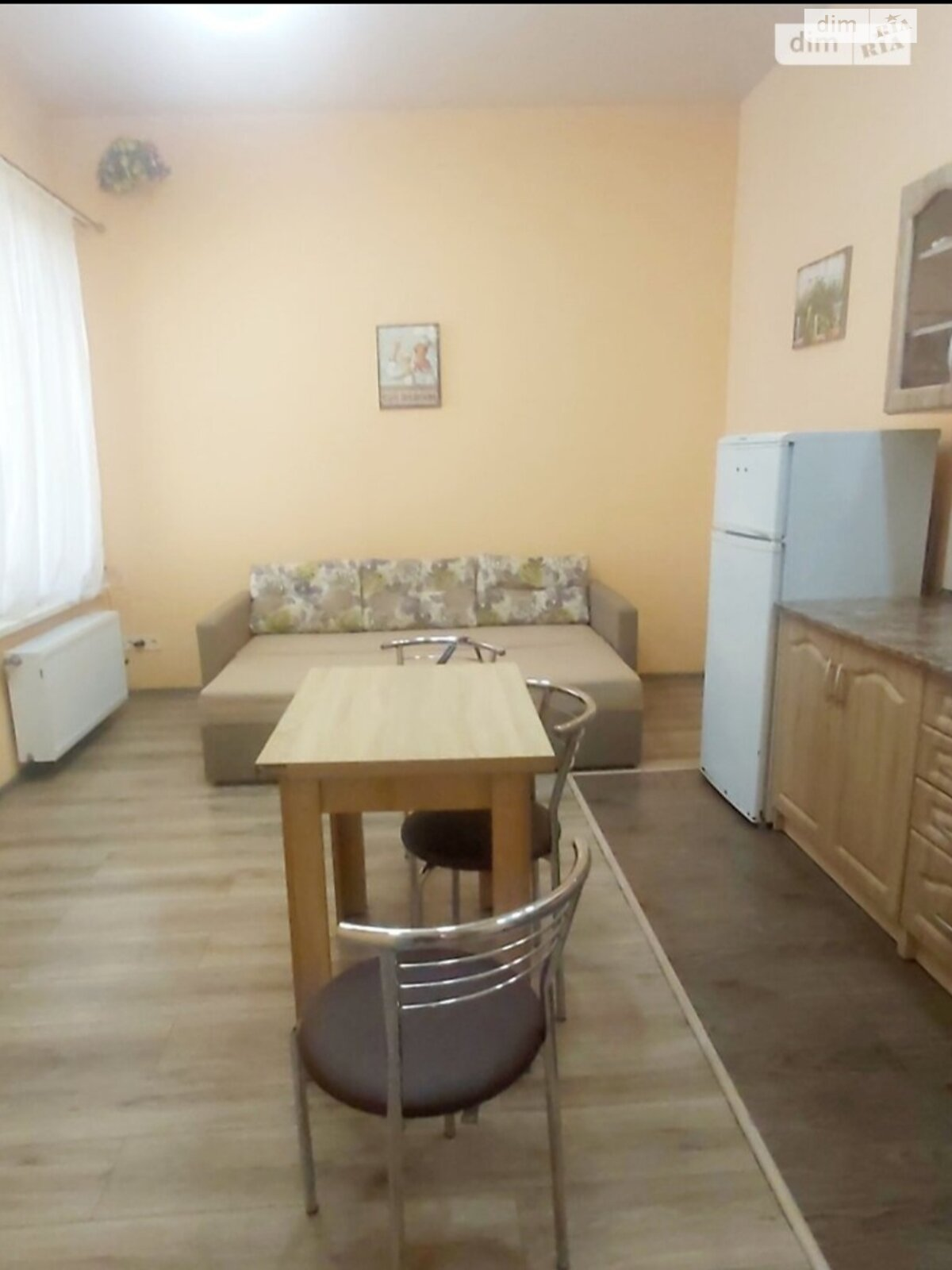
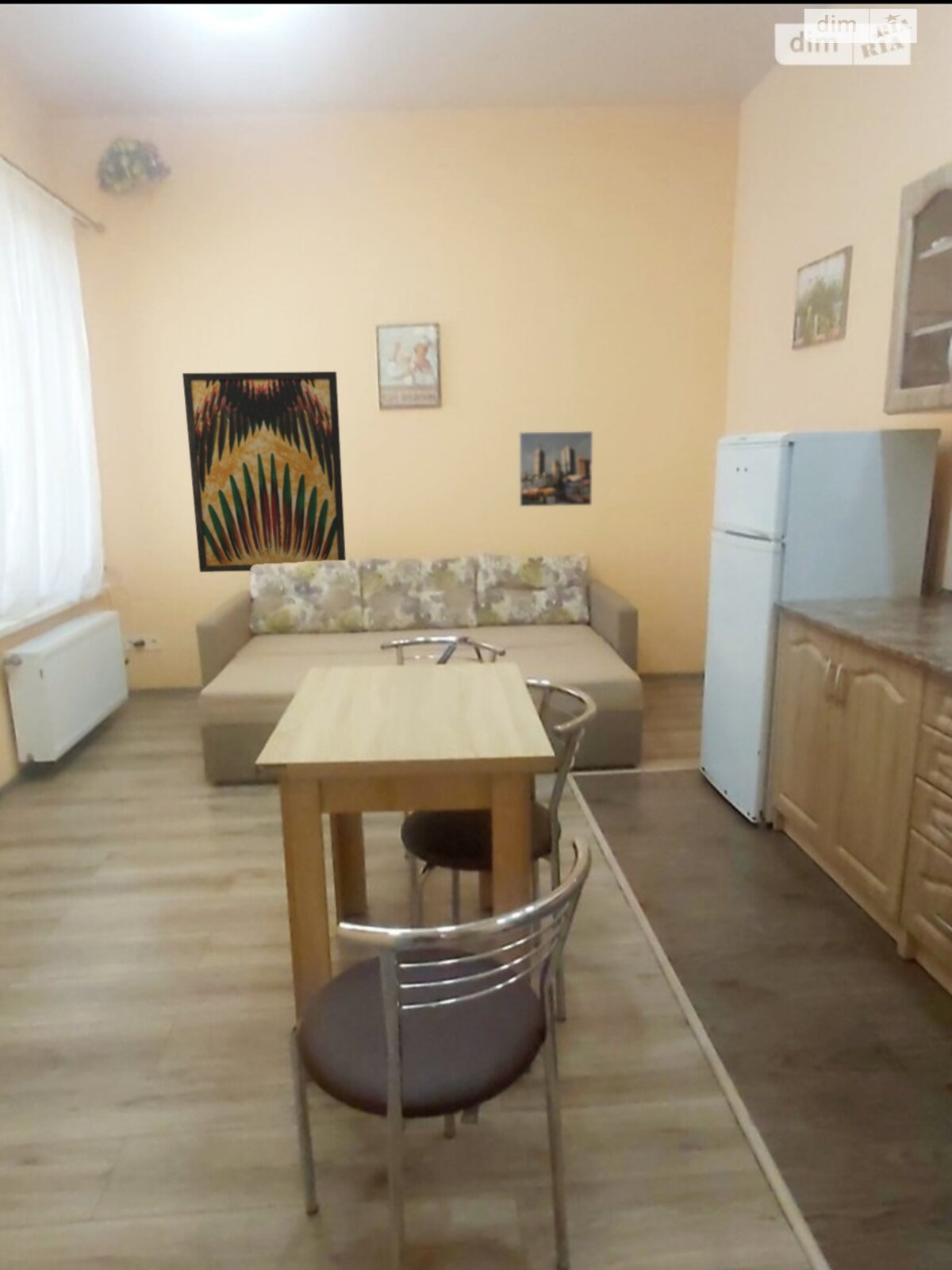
+ wall art (267, 474)
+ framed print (555, 469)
